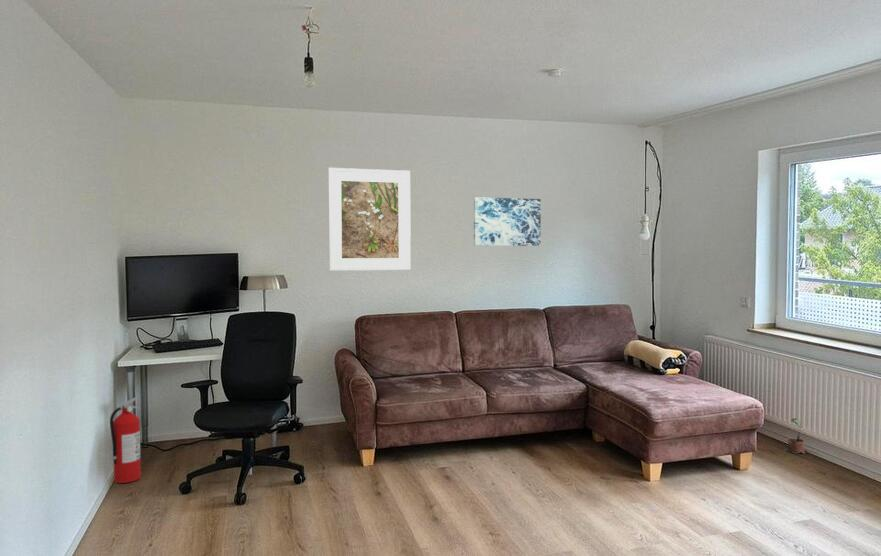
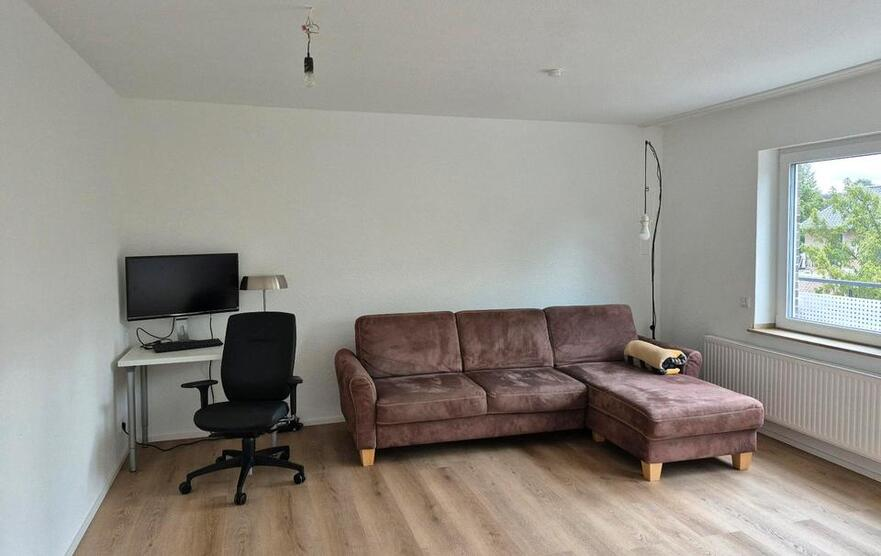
- fire extinguisher (126, 439)
- wall art (507, 222)
- potted plant (798, 435)
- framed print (370, 220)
